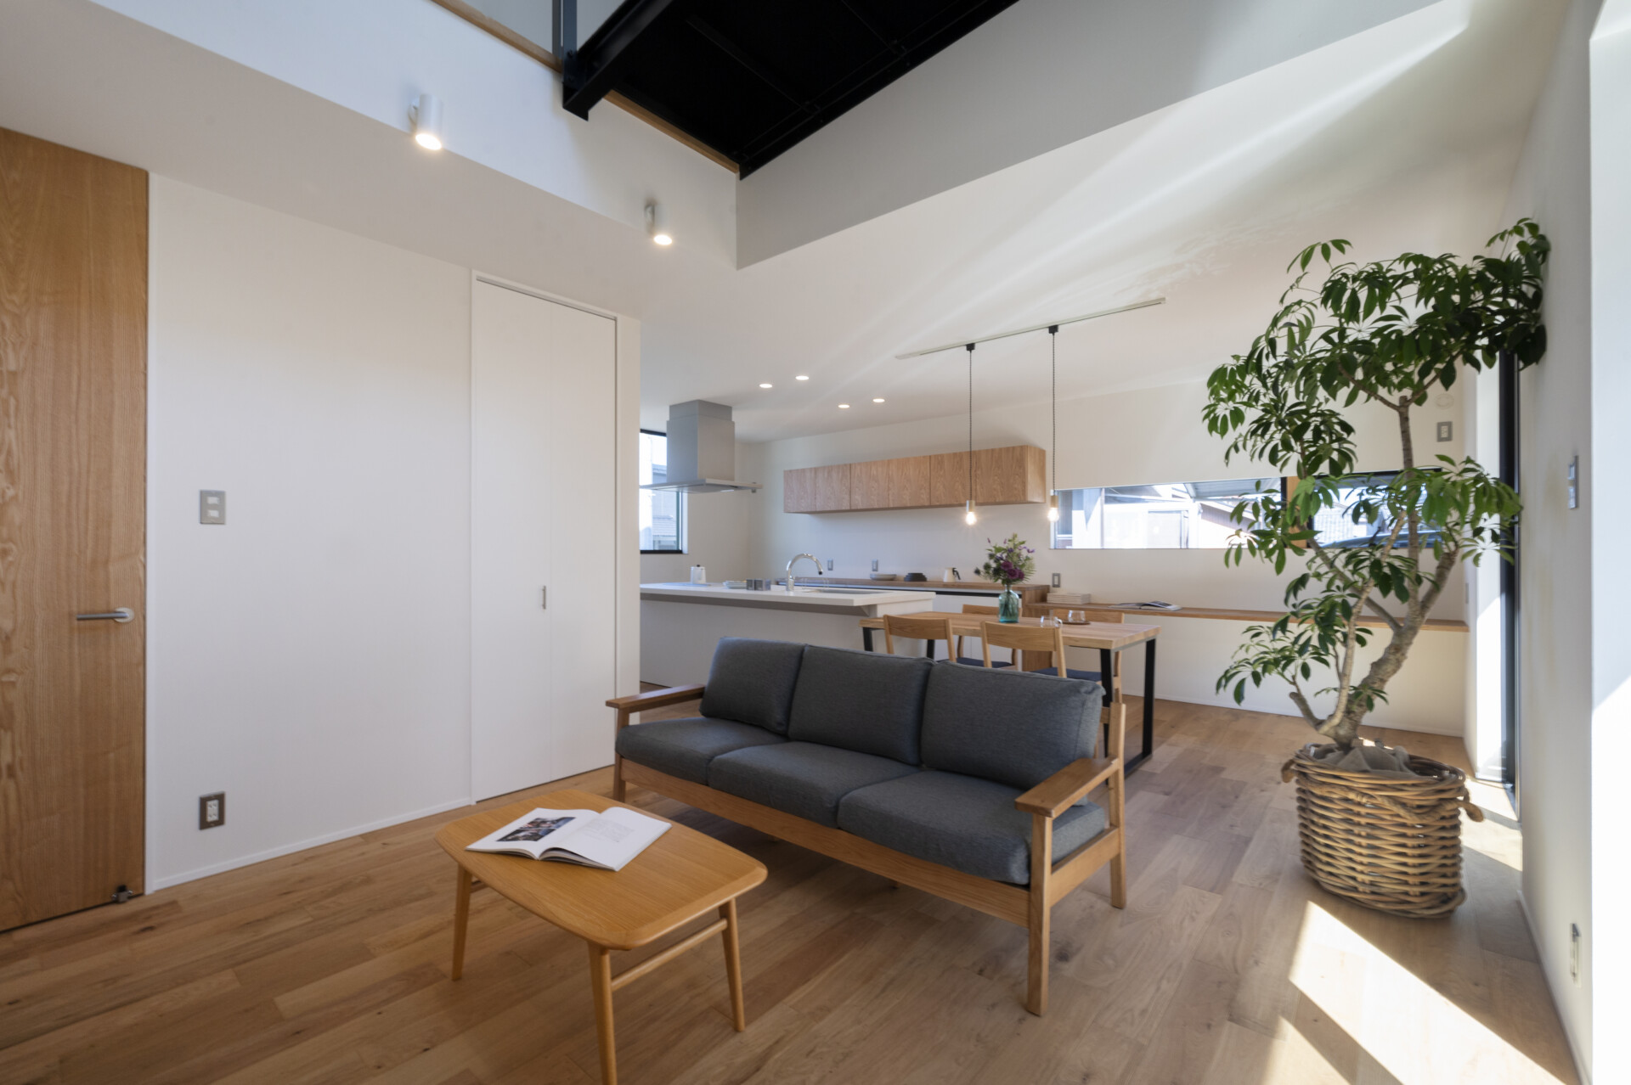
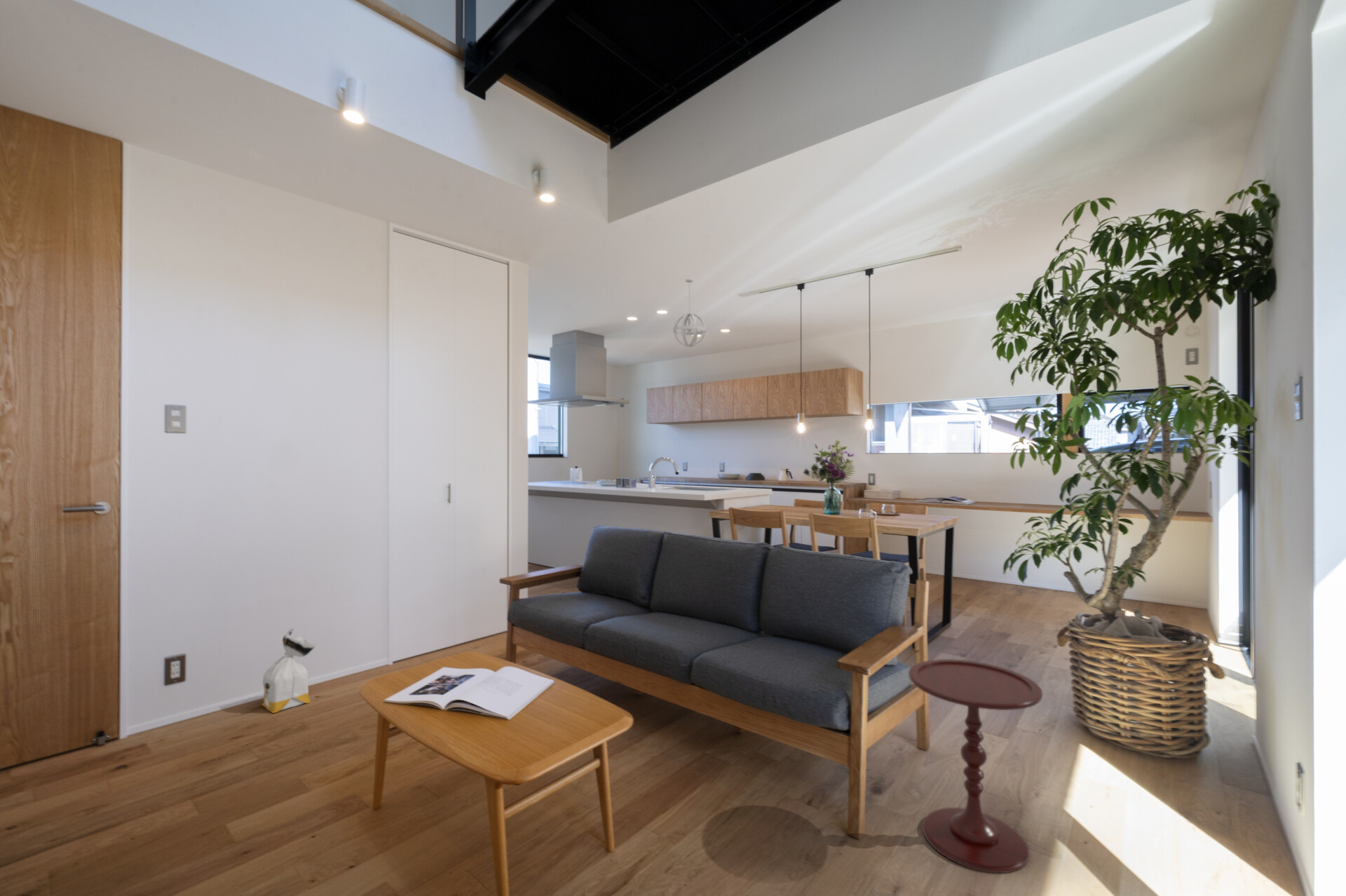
+ side table (972, 759)
+ pendant light (689, 313)
+ bag (287, 667)
